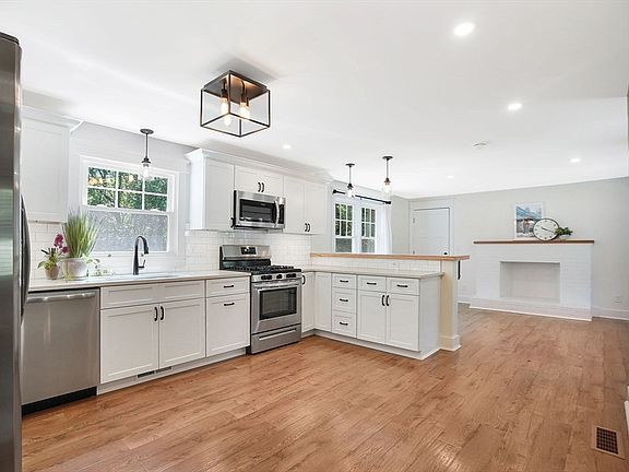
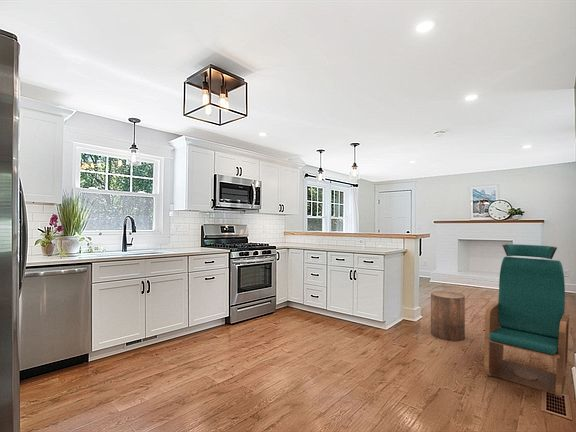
+ stool (447, 314)
+ armchair (526, 311)
